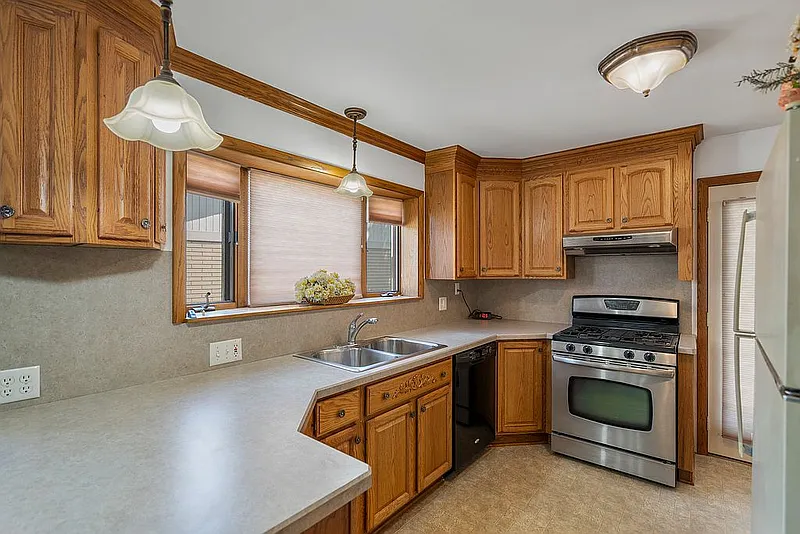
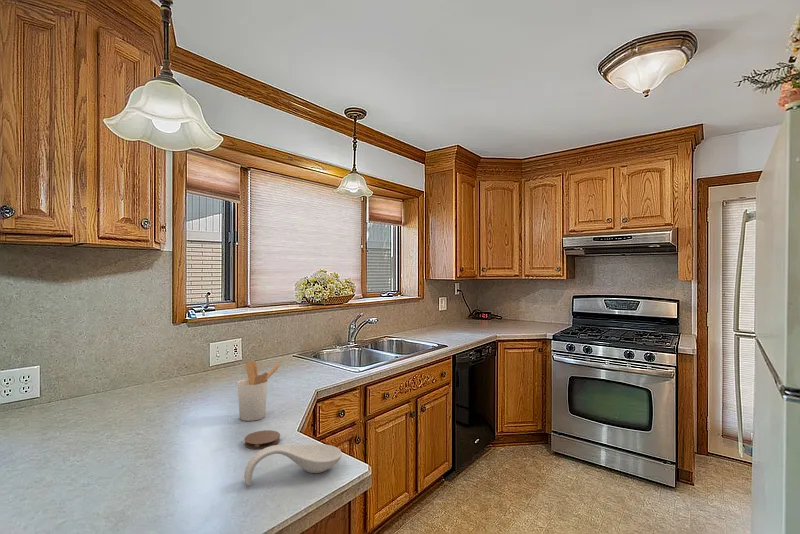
+ coaster (262, 439)
+ utensil holder (260, 389)
+ spoon rest (295, 458)
